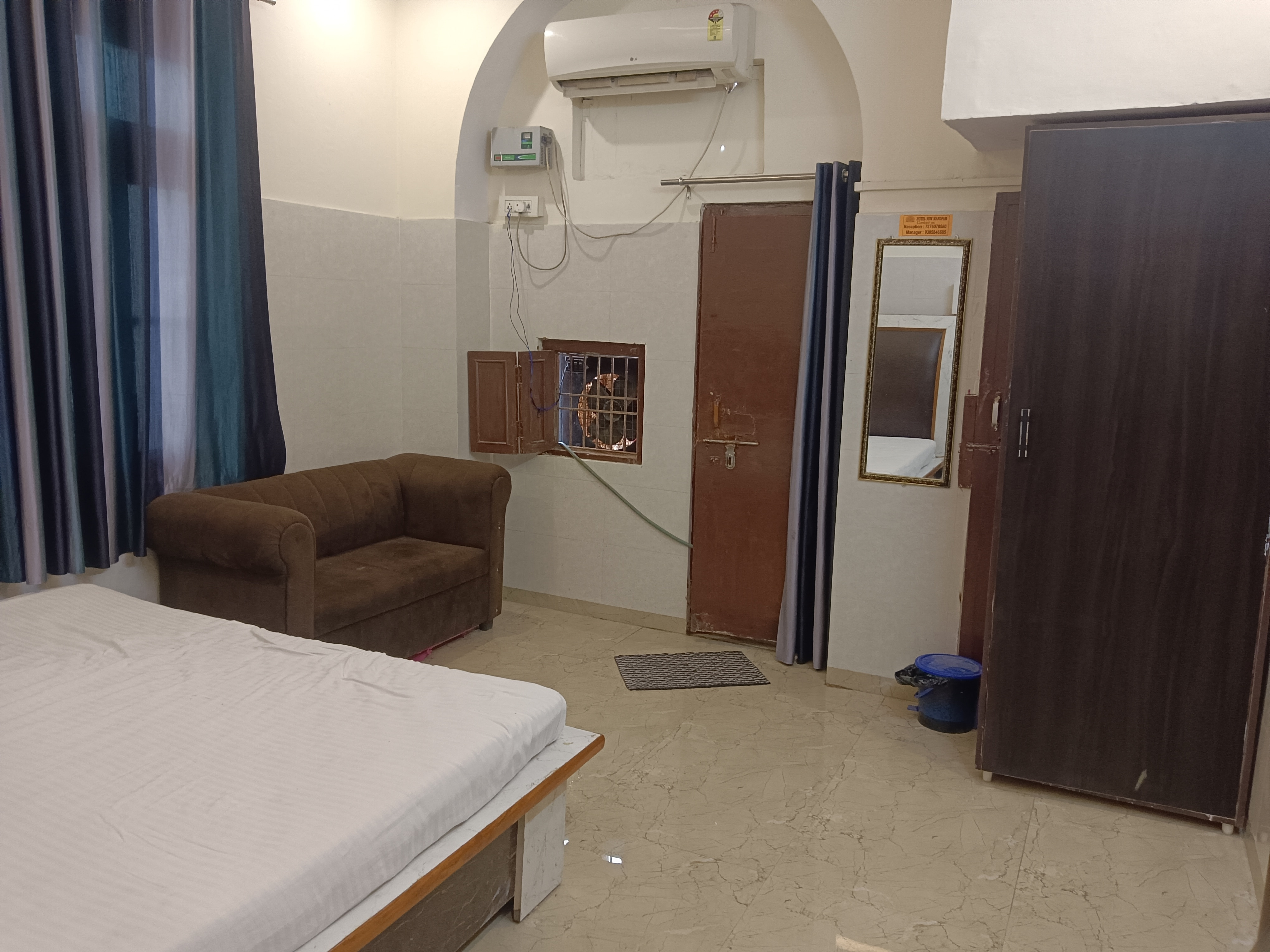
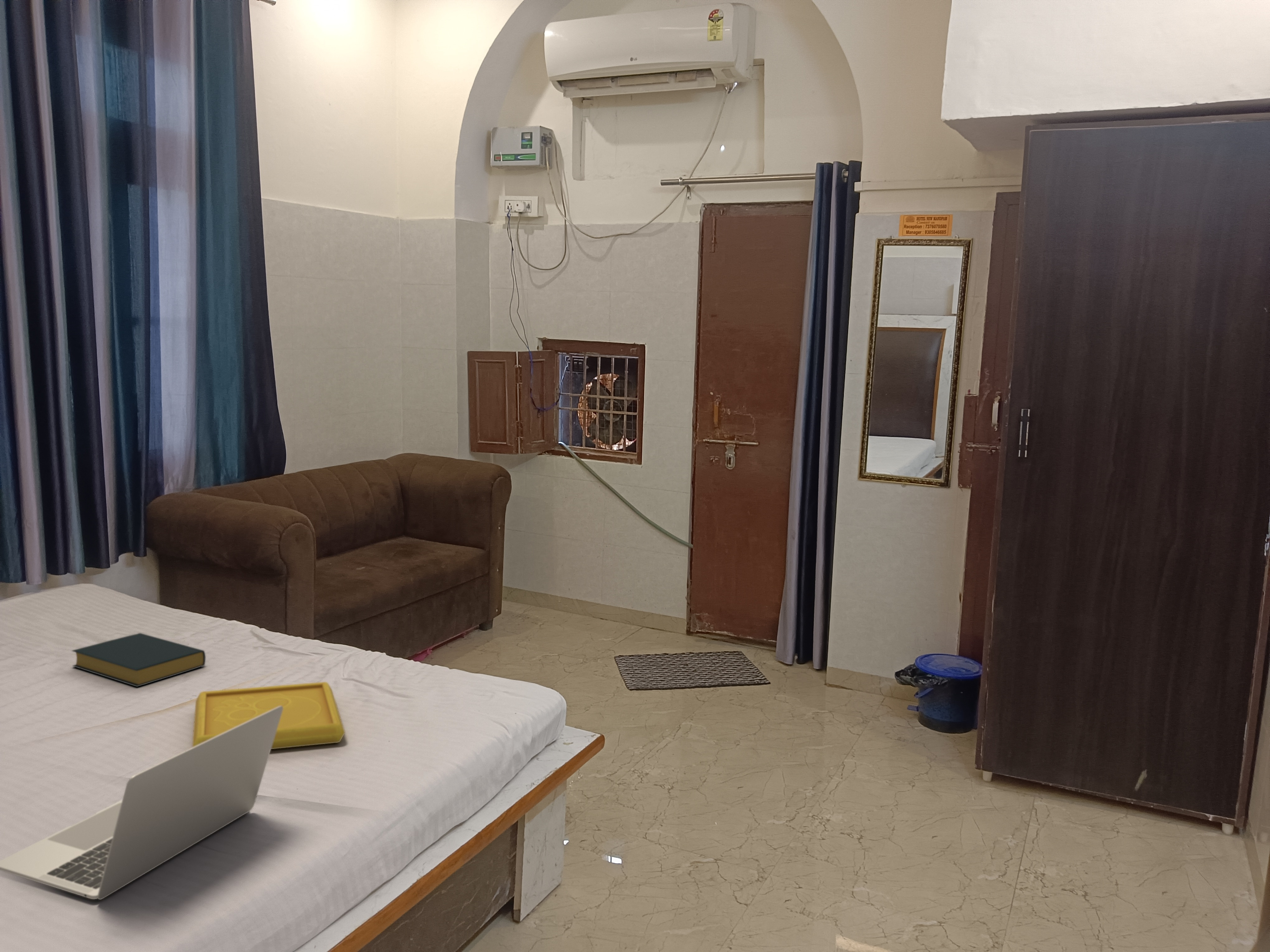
+ laptop (145, 783)
+ serving tray (266, 712)
+ hardback book (139, 658)
